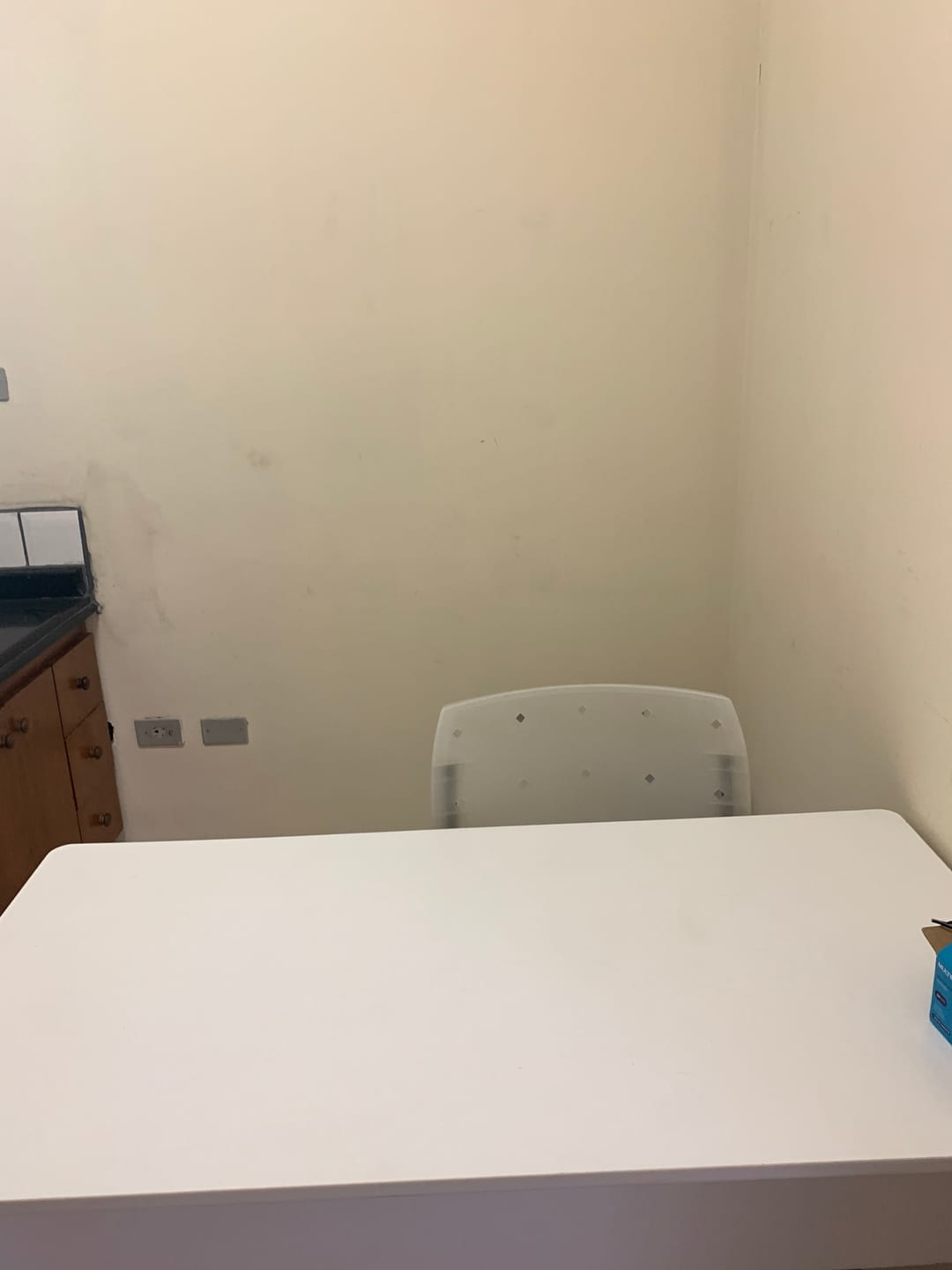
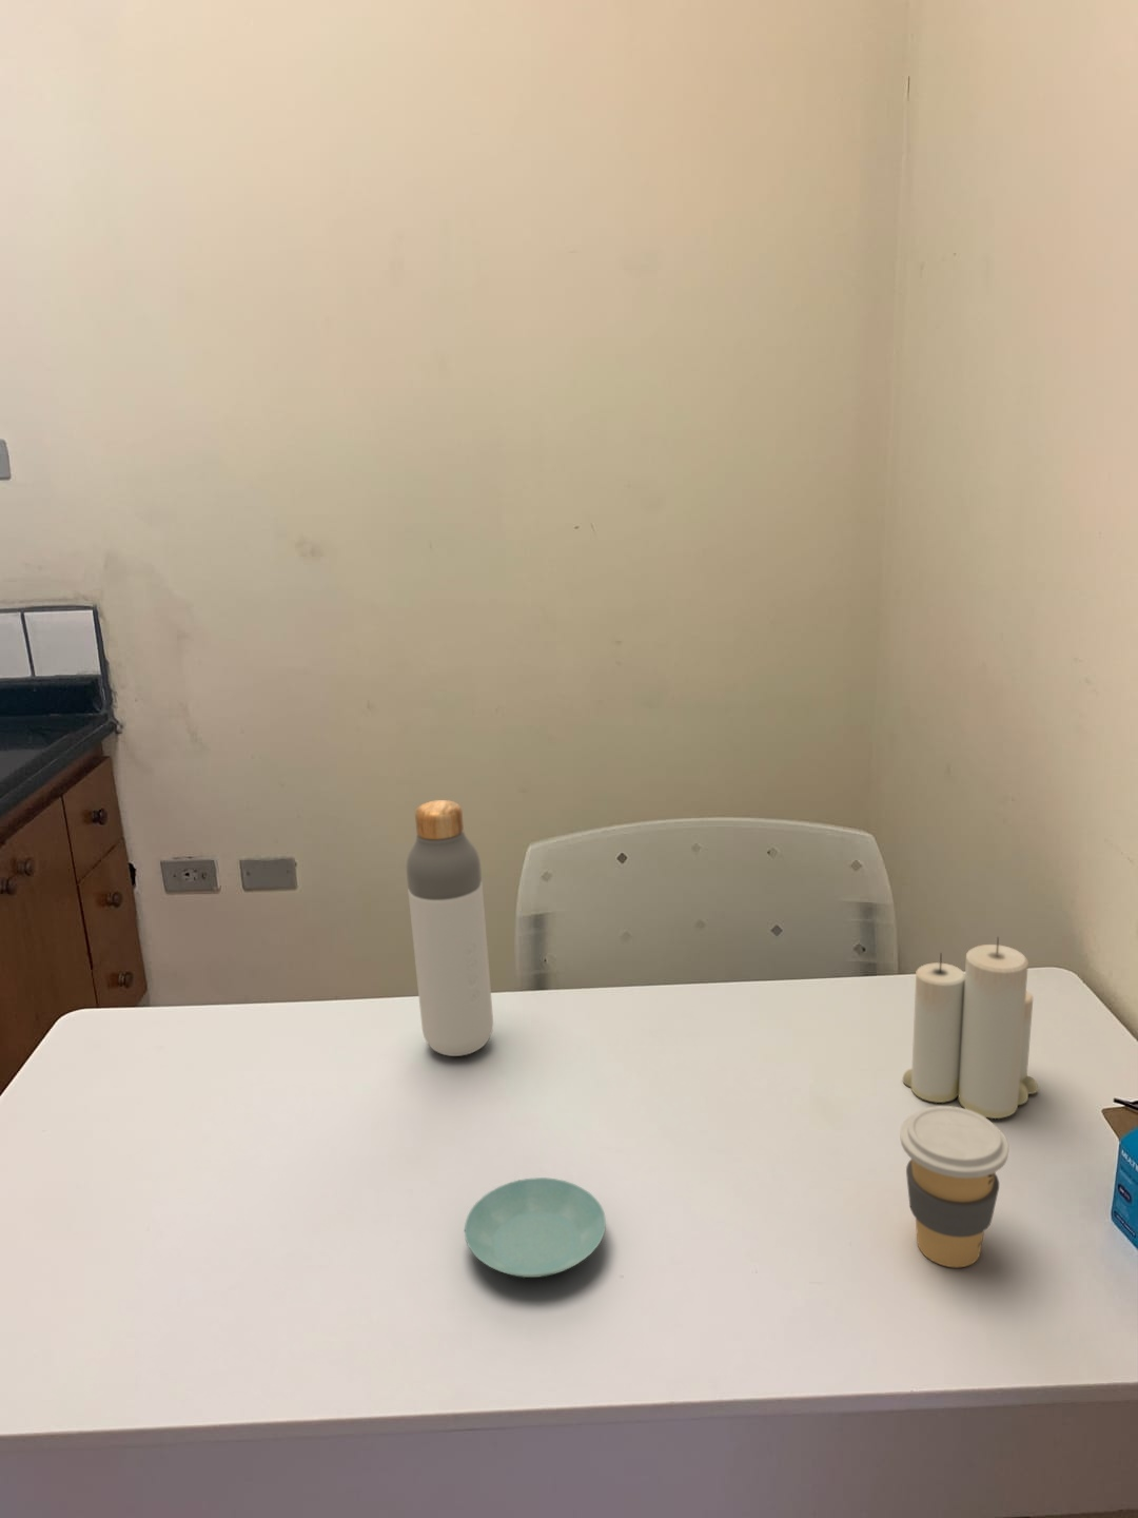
+ saucer (536, 1234)
+ candle (980, 1012)
+ coffee cup (950, 1189)
+ bottle (449, 929)
